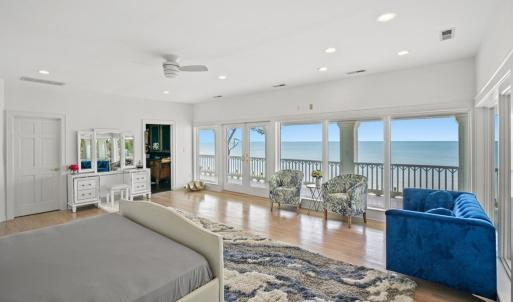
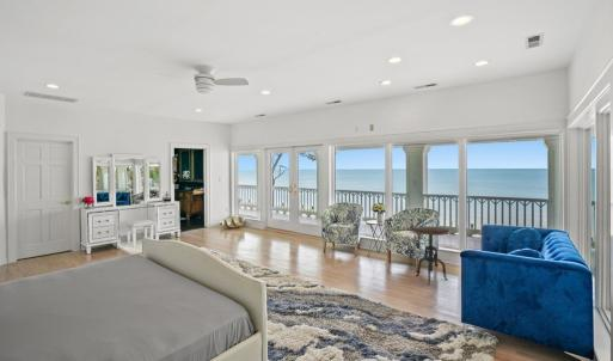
+ side table (430, 253)
